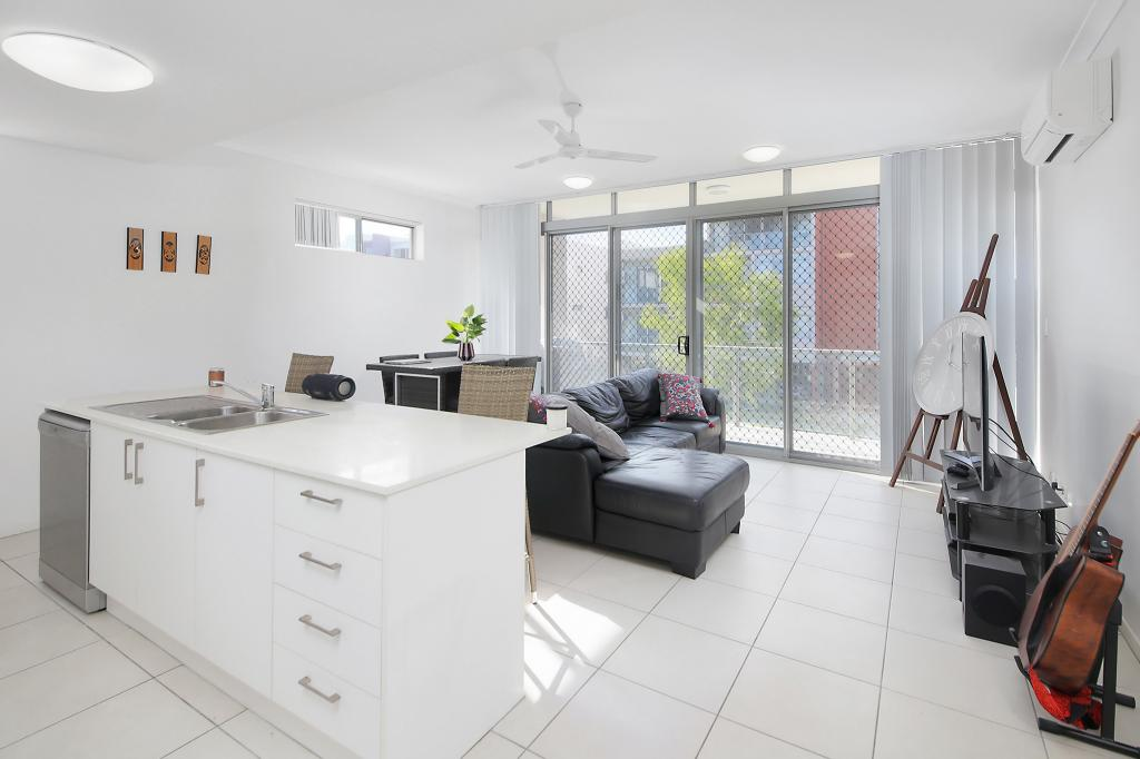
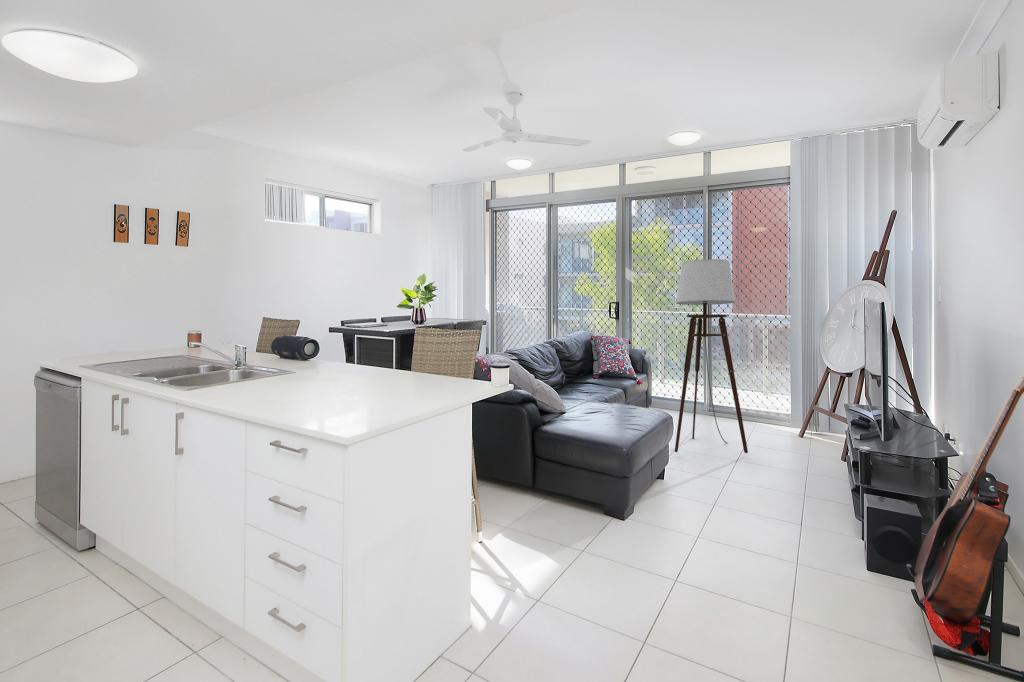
+ floor lamp (706, 355)
